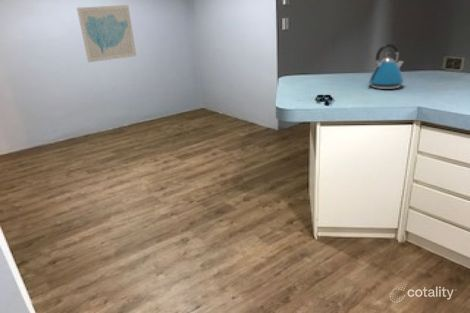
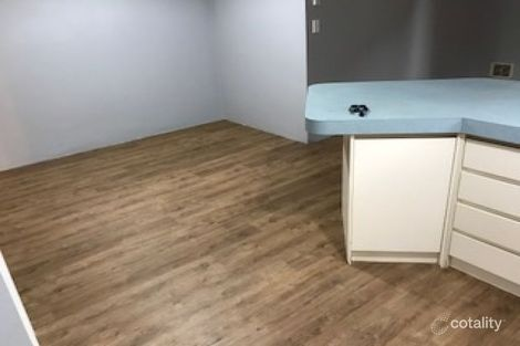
- kettle (386, 65)
- wall art (108, 33)
